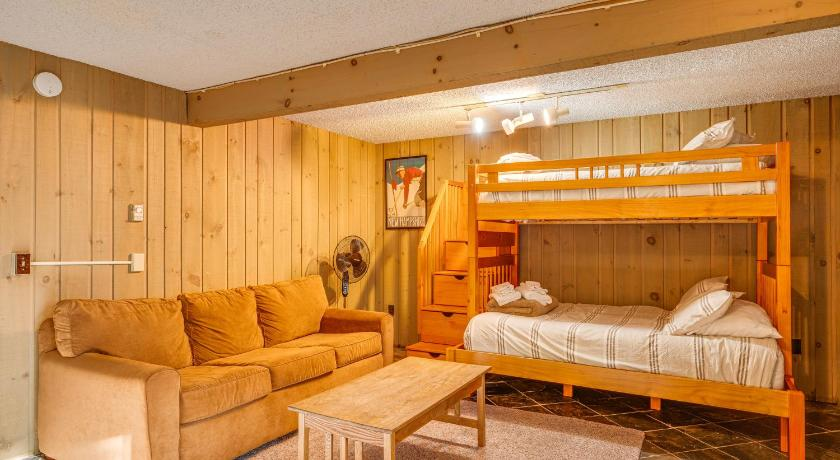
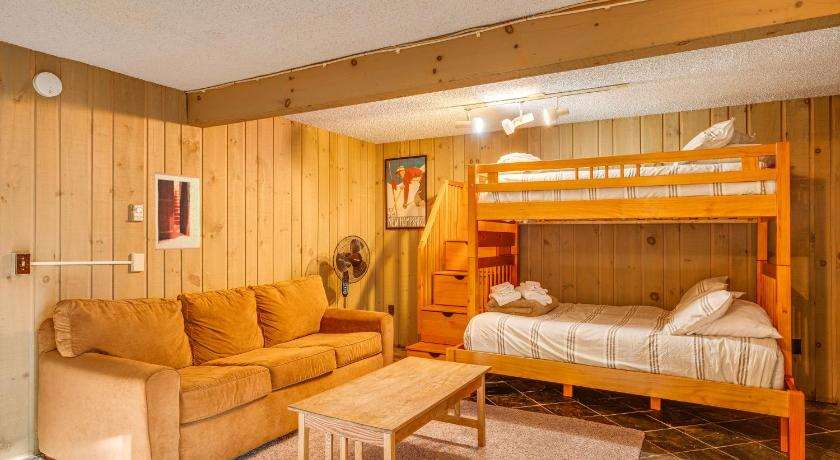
+ wall art (178, 212)
